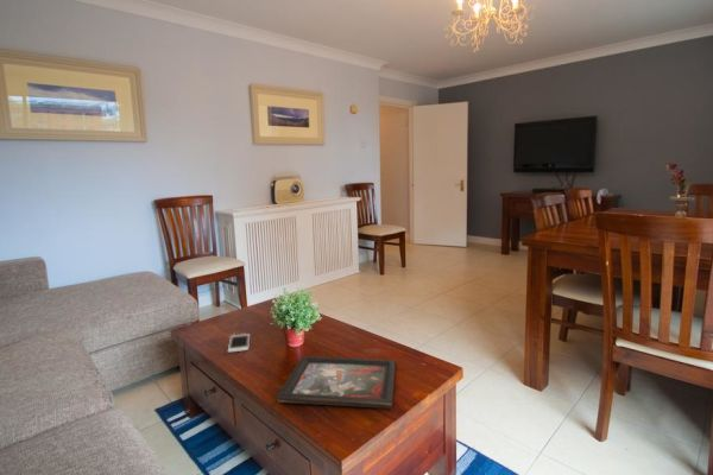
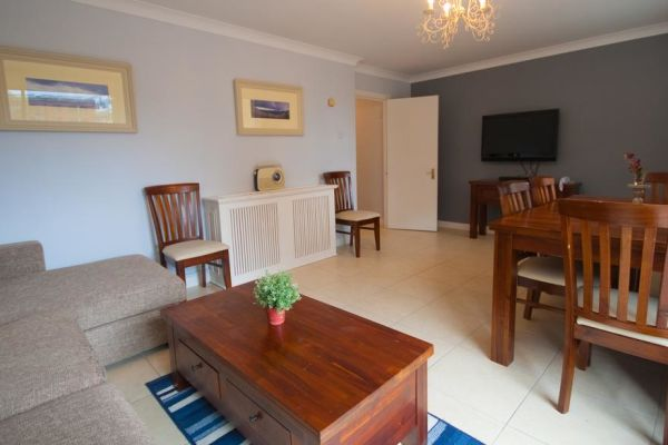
- decorative tray (341, 379)
- cell phone (239, 342)
